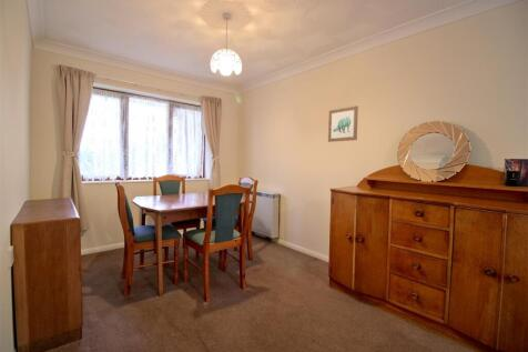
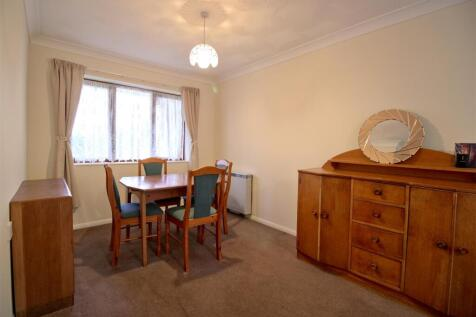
- wall art (342, 124)
